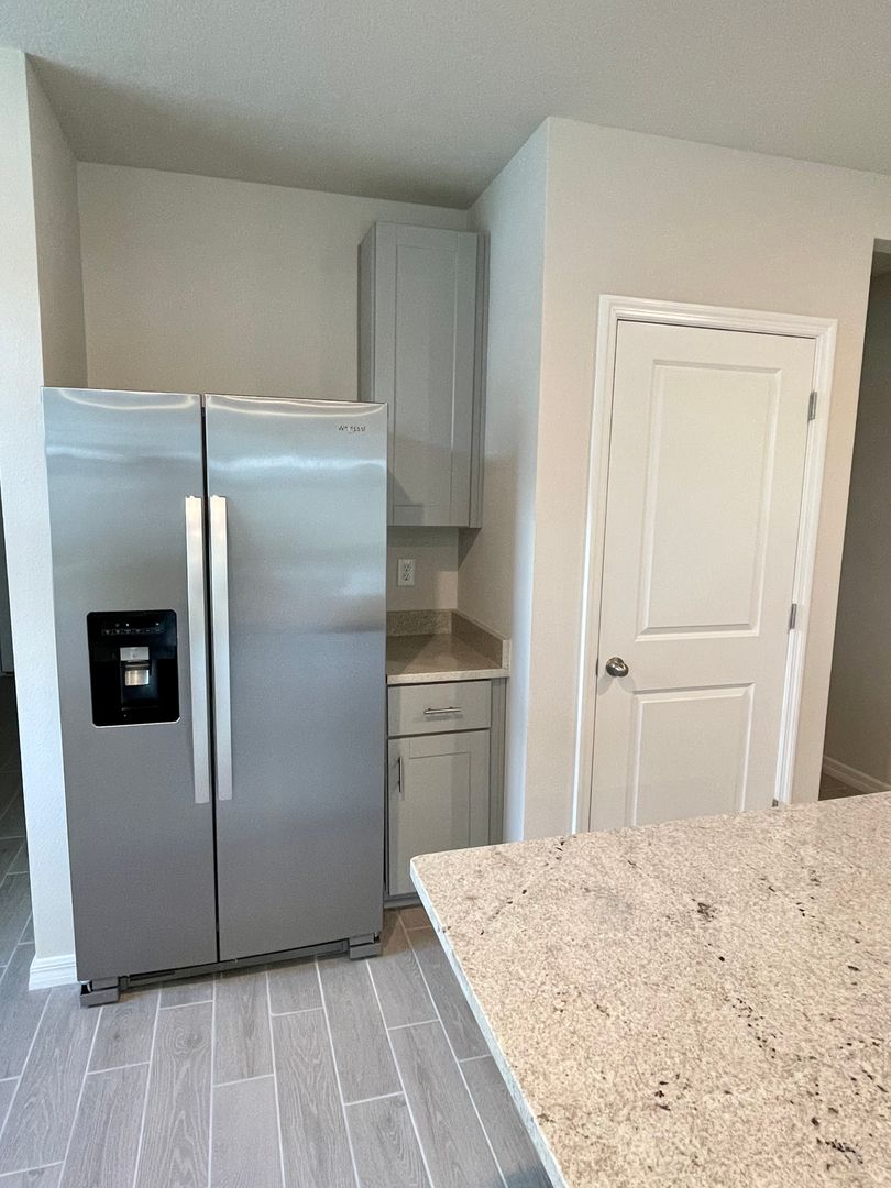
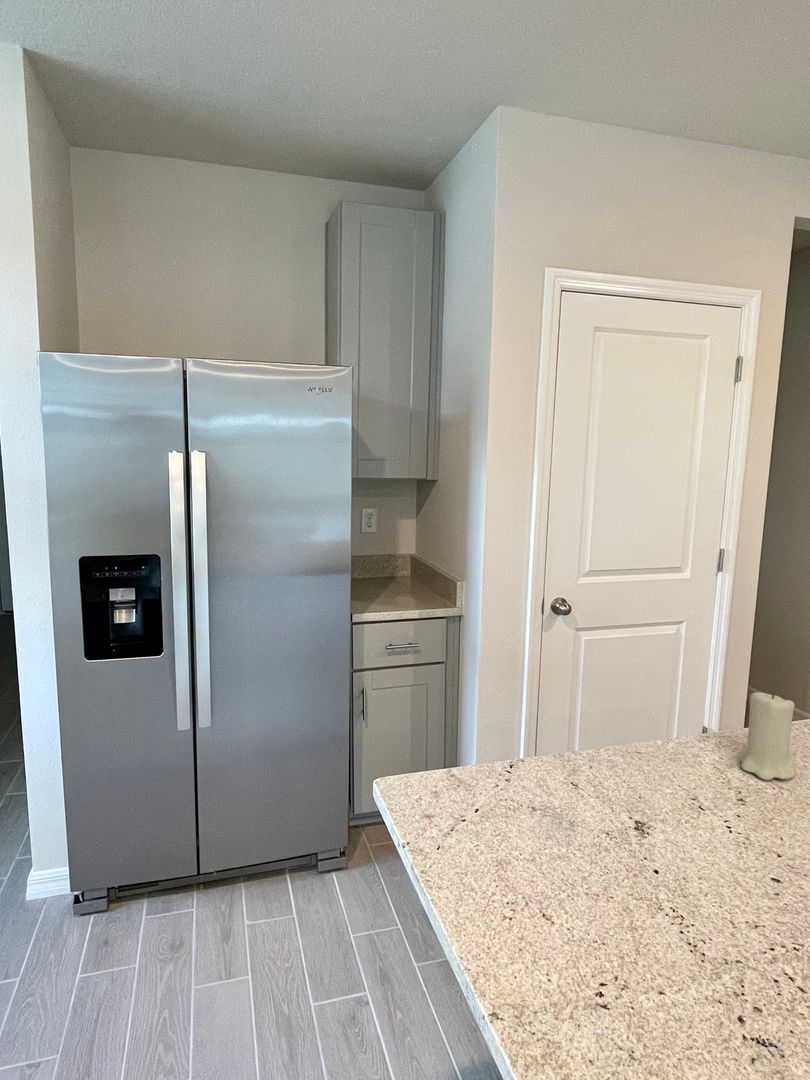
+ candle (770, 731)
